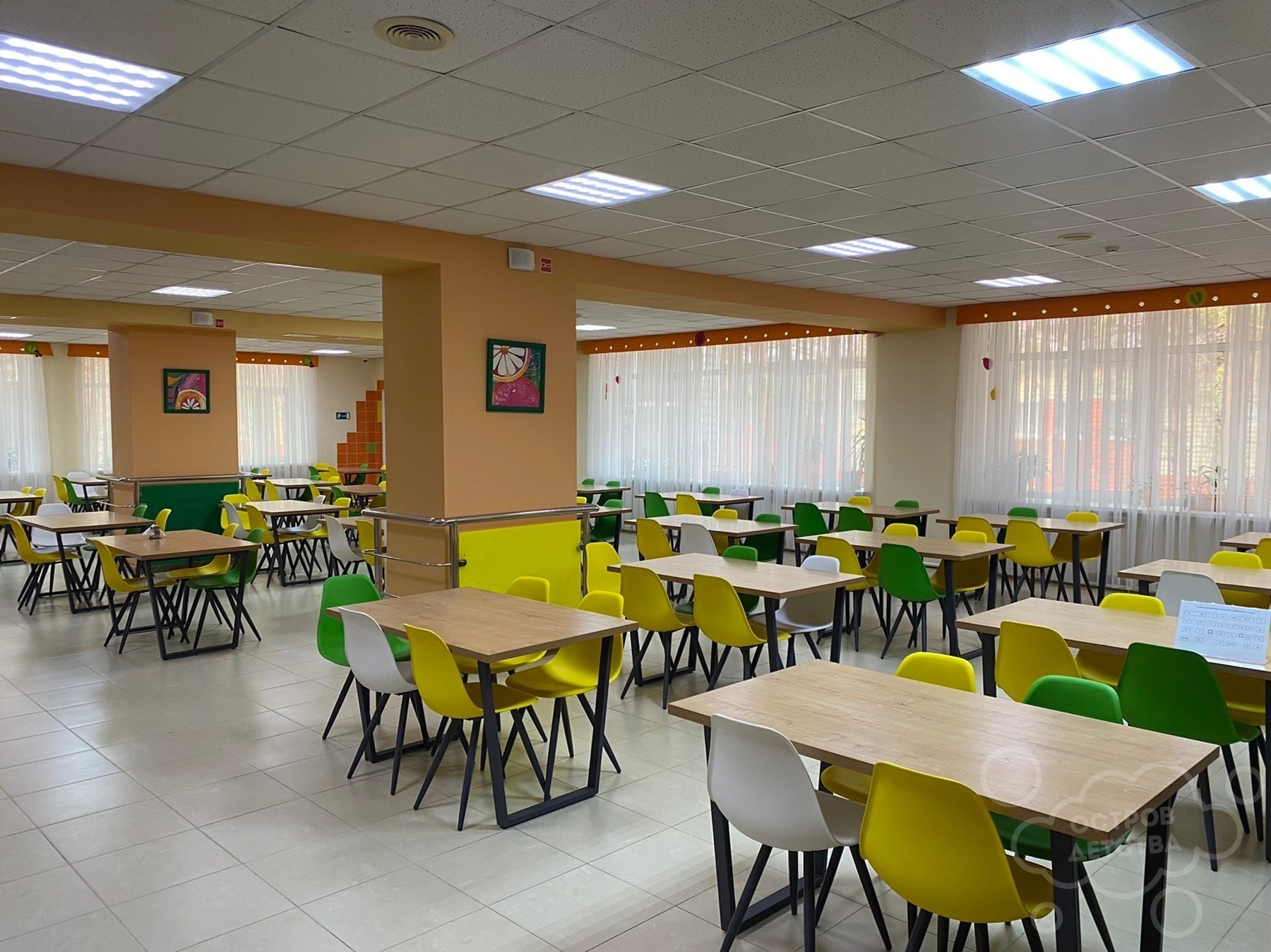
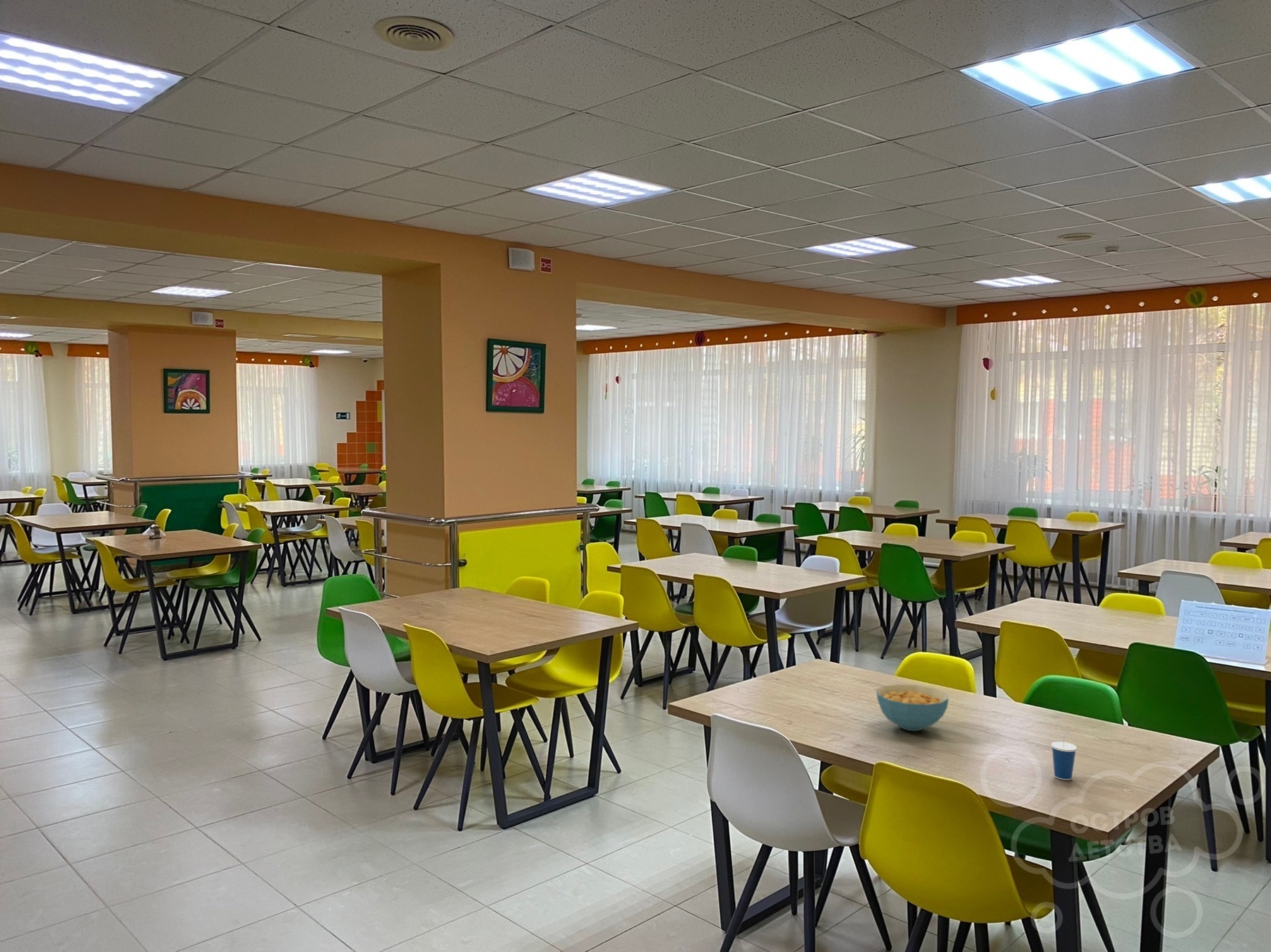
+ cereal bowl (911, 710)
+ cup (1063, 752)
